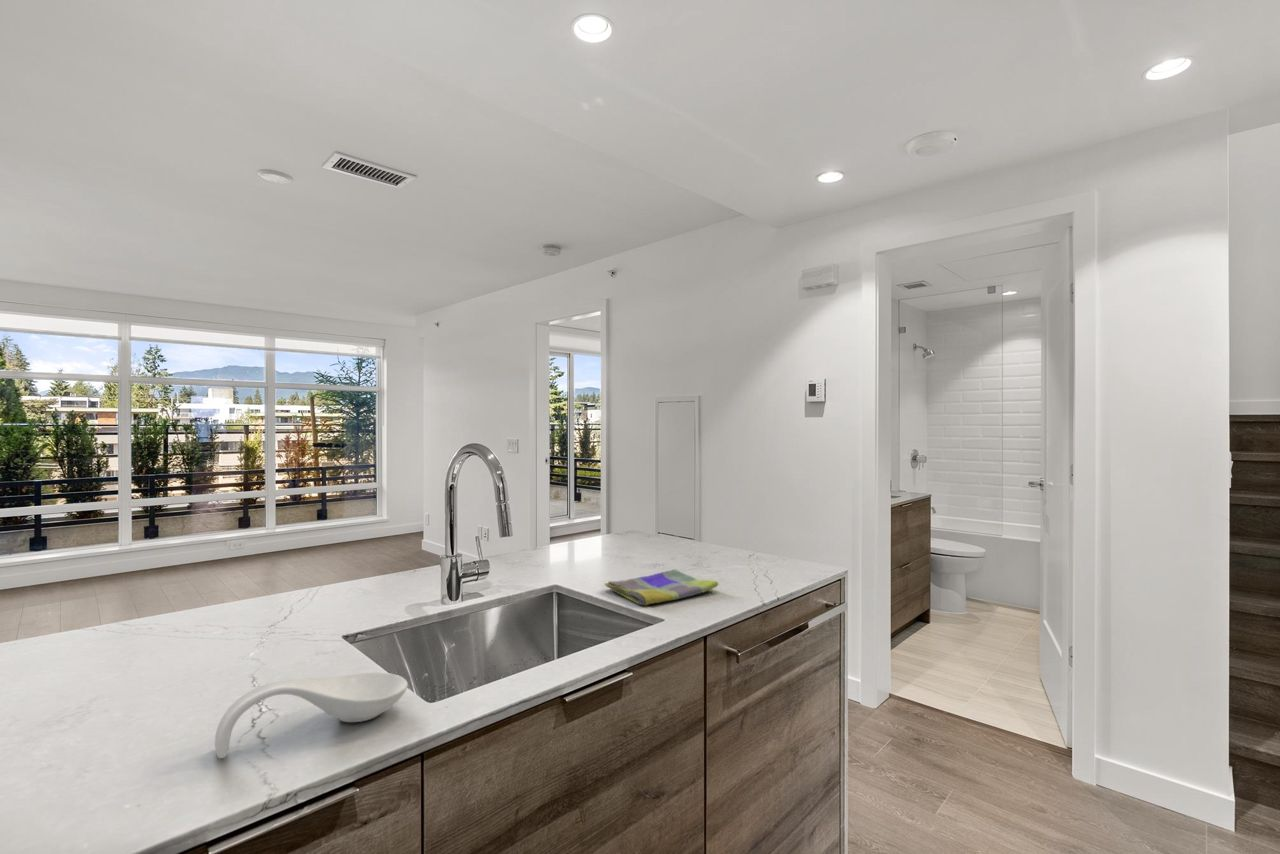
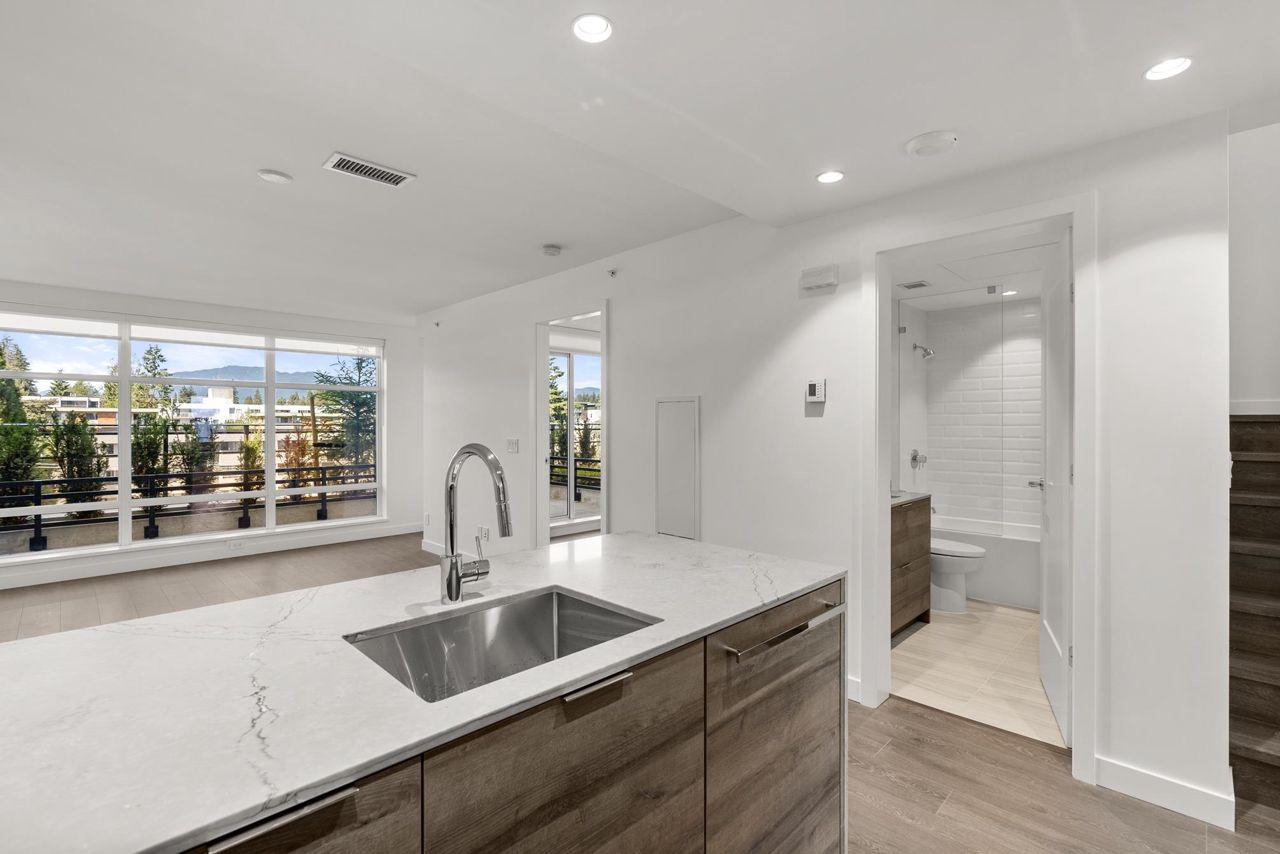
- spoon rest (319, 700)
- dish towel (661, 585)
